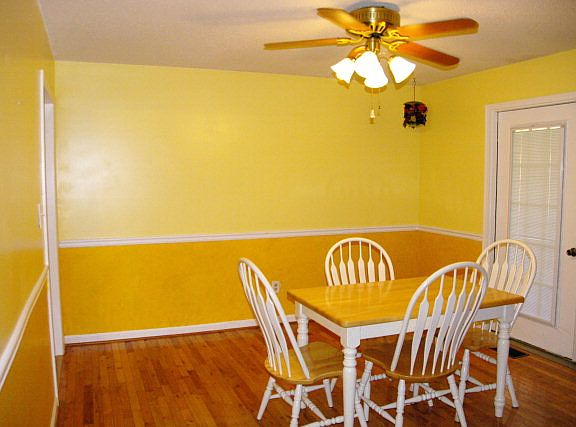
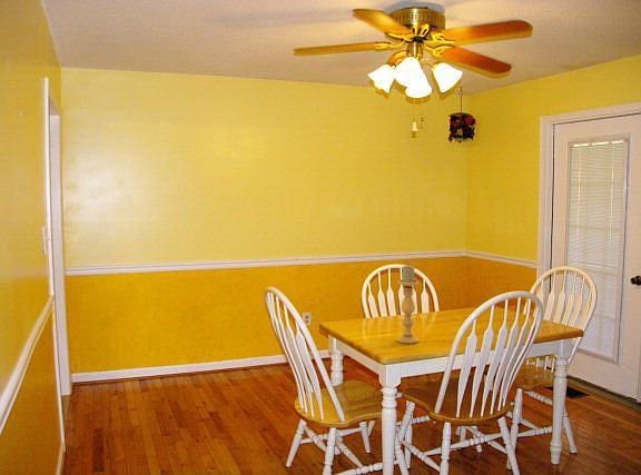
+ candle holder (407, 303)
